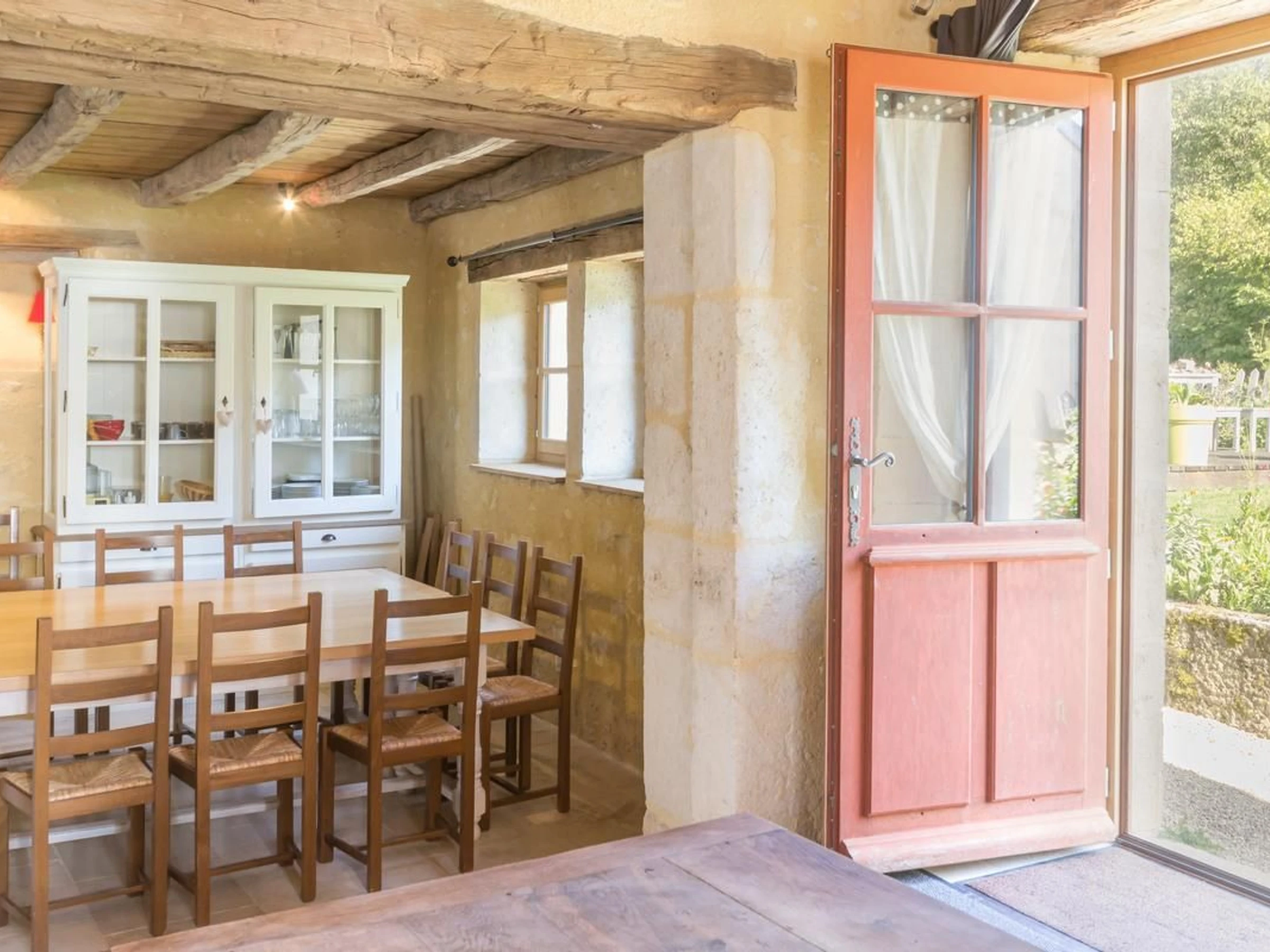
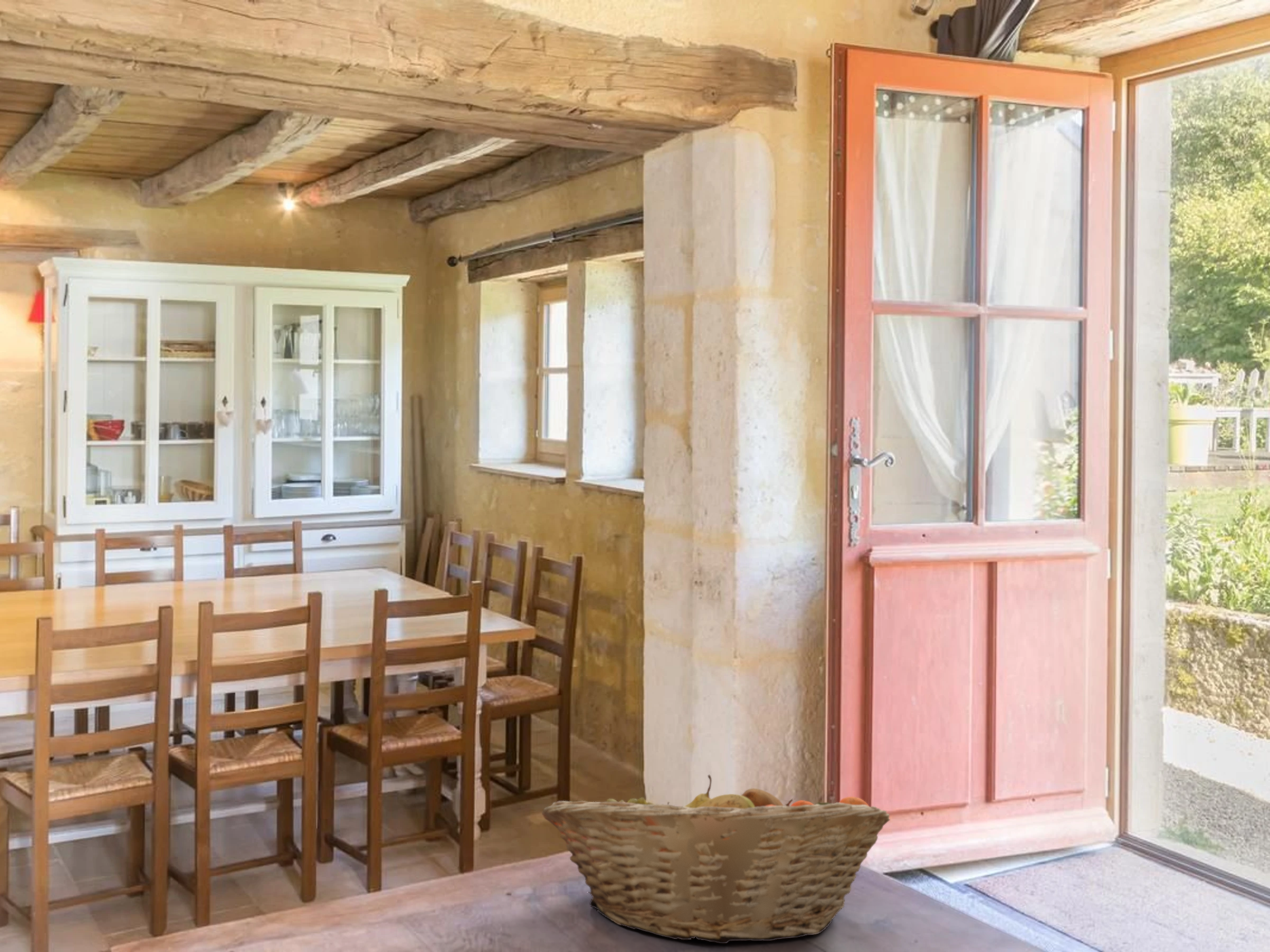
+ fruit basket (714, 840)
